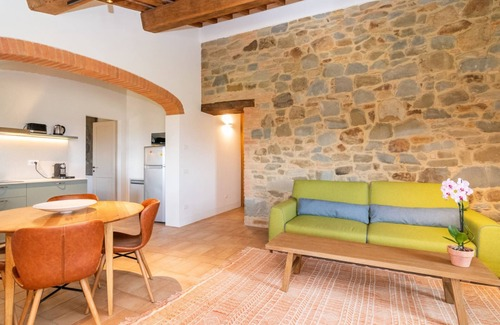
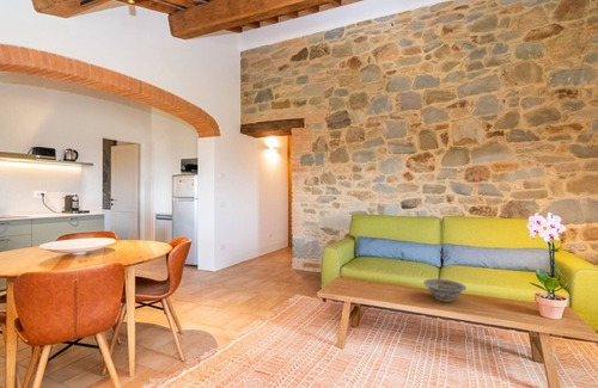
+ decorative bowl (444, 291)
